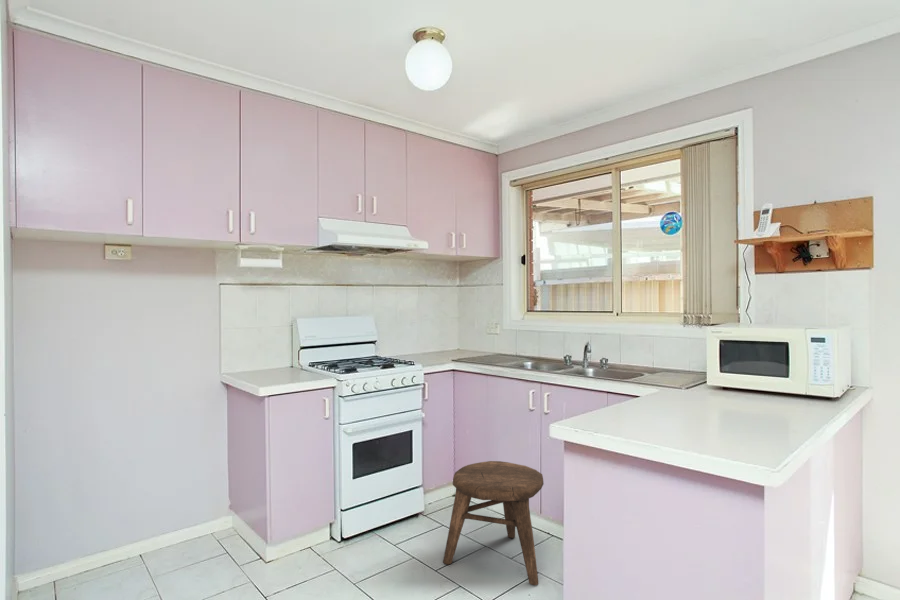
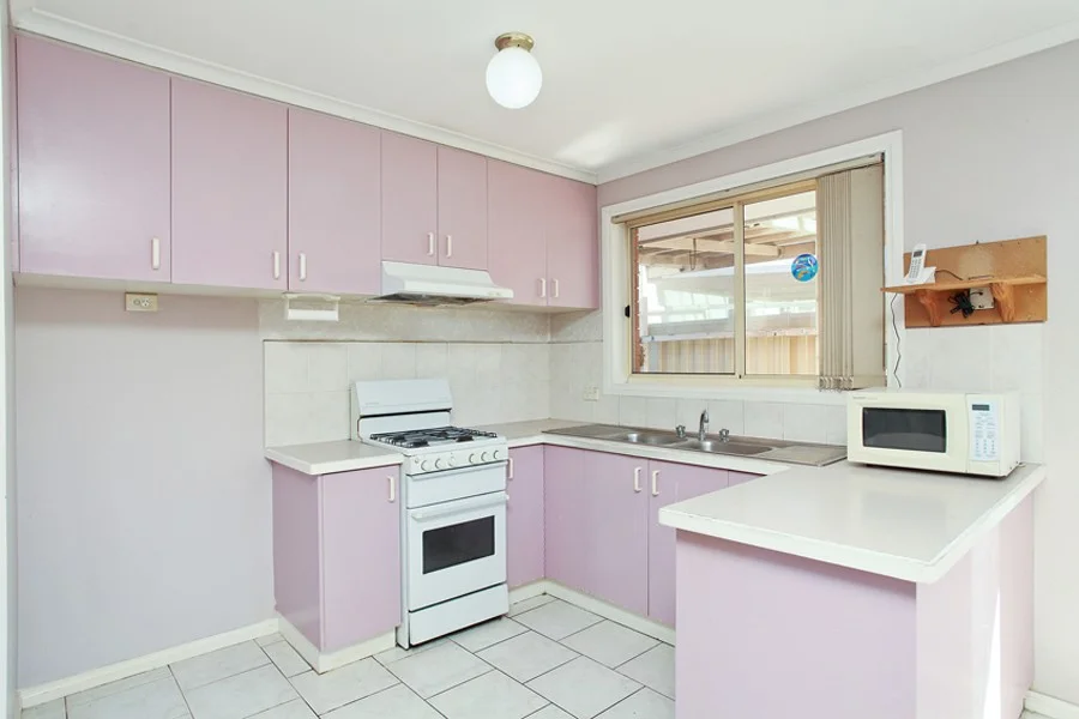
- stool (493, 517)
